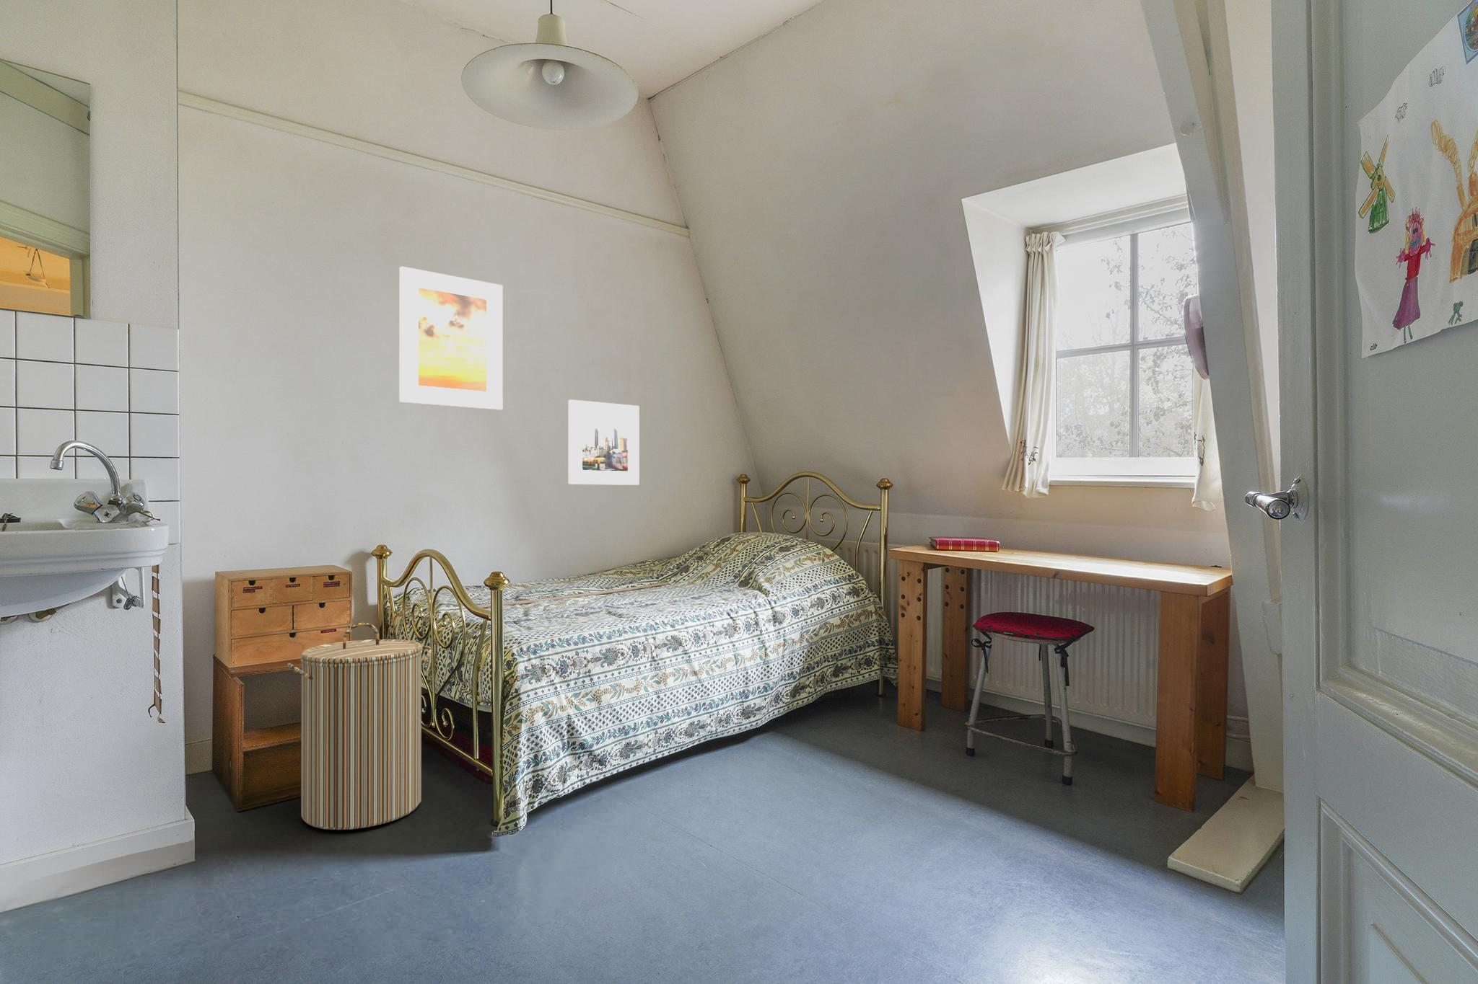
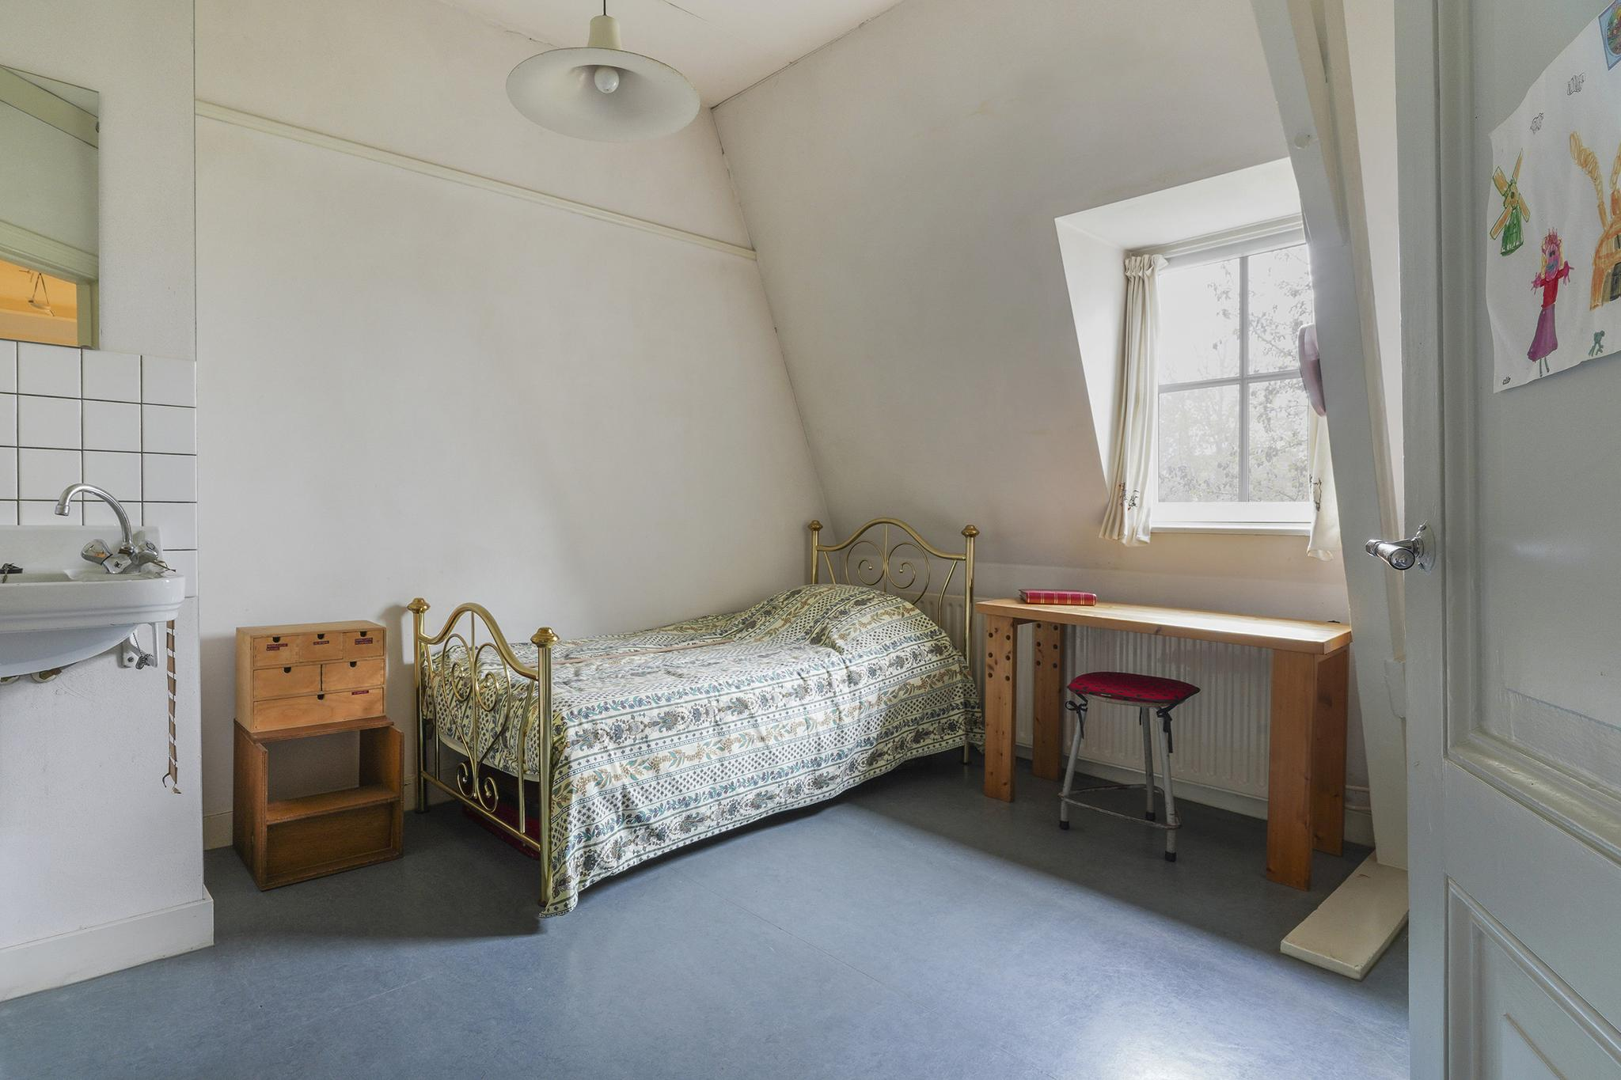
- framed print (604, 444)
- laundry hamper (363, 715)
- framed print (453, 340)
